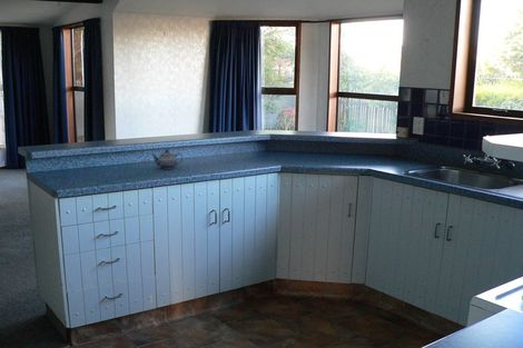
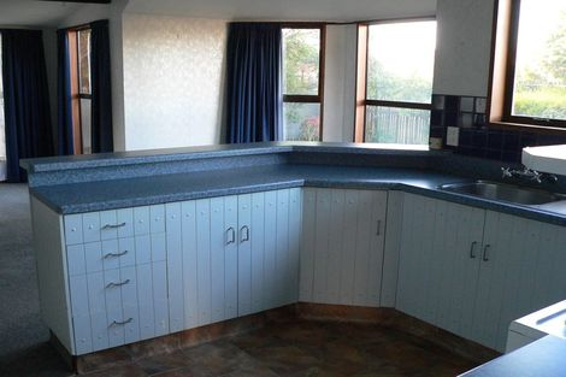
- teapot (167, 158)
